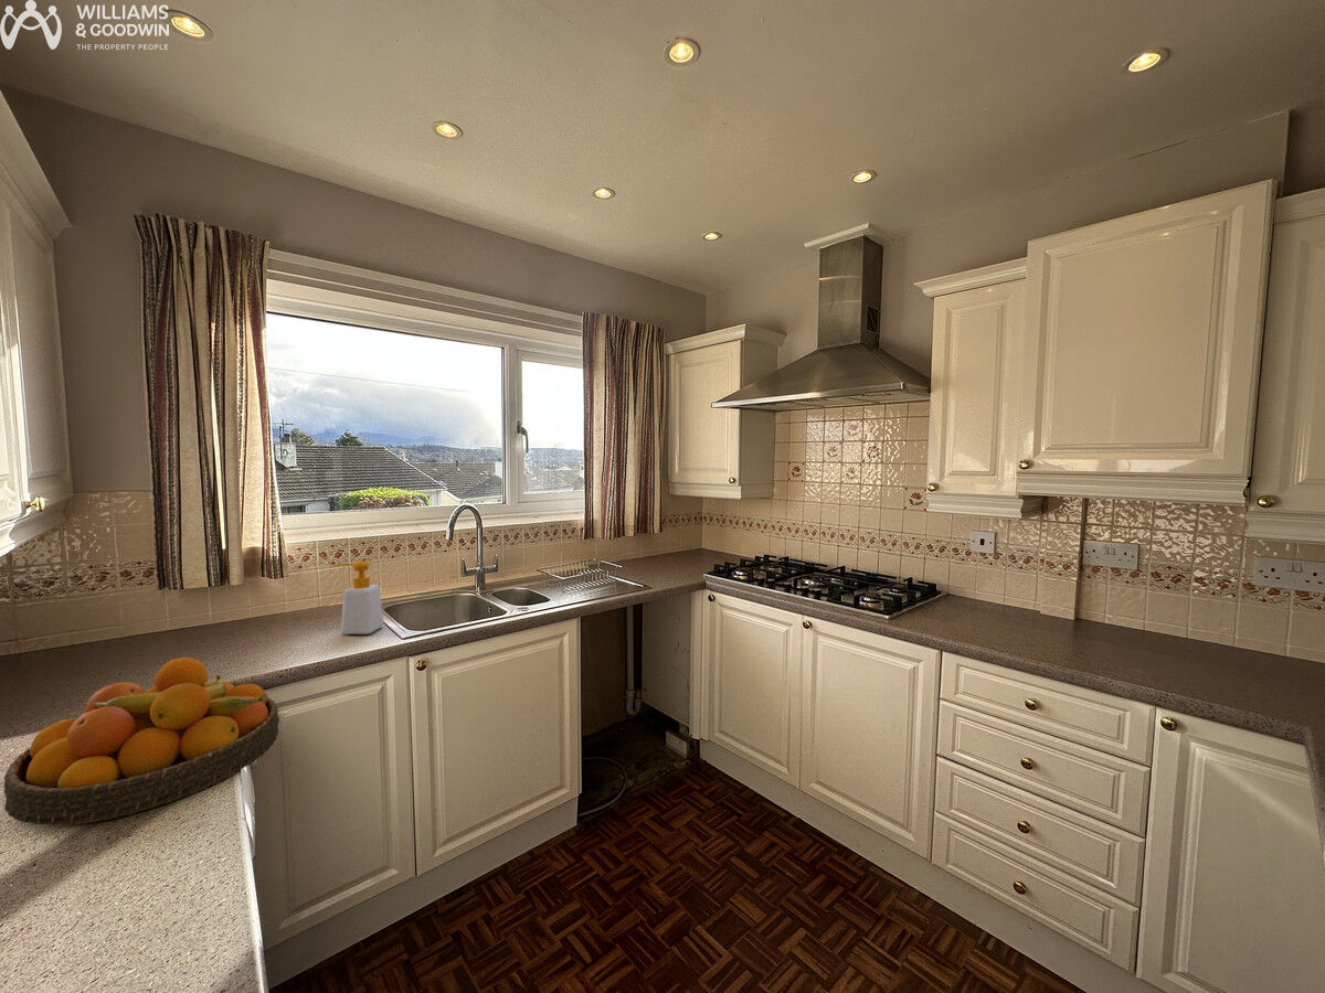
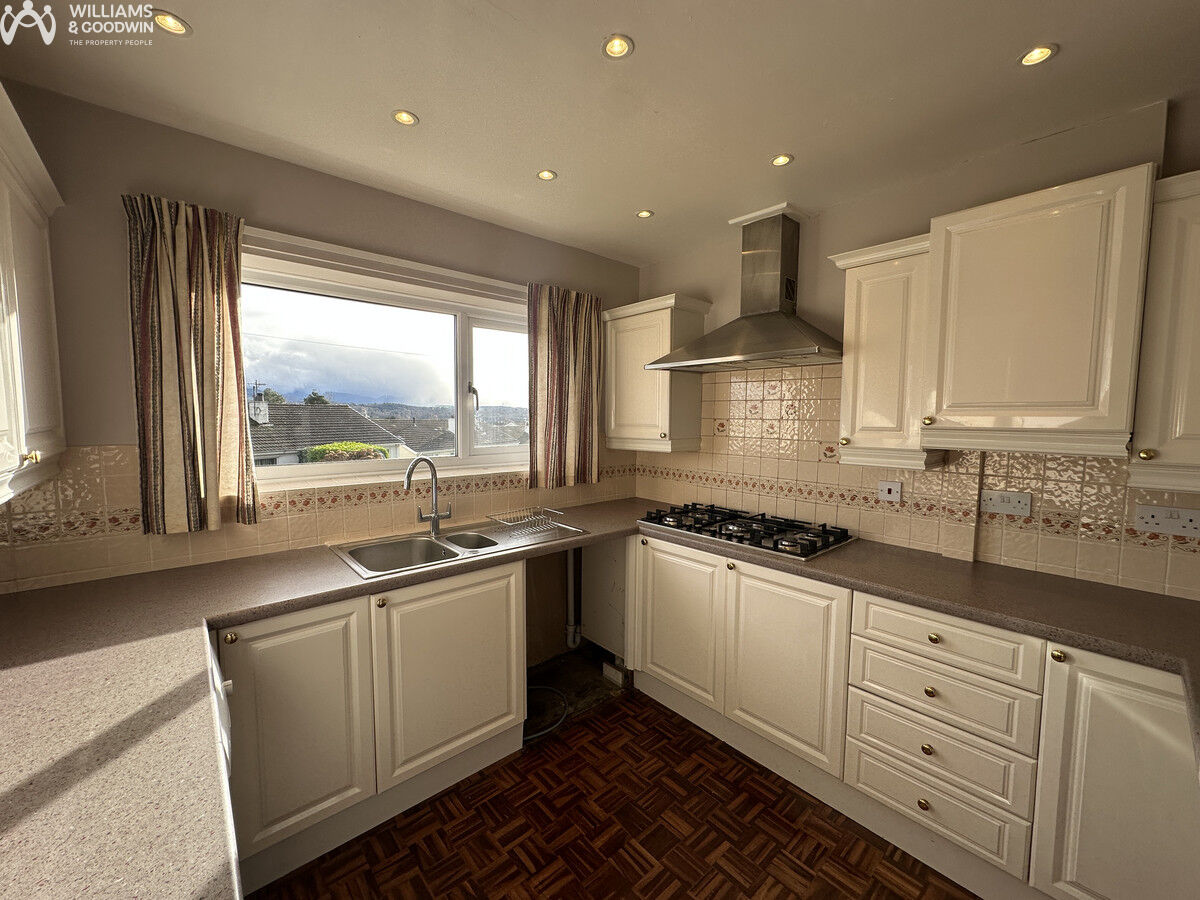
- fruit bowl (157, 719)
- soap bottle (354, 596)
